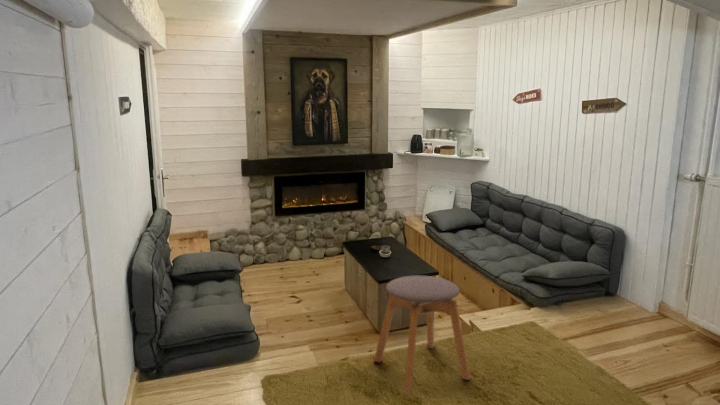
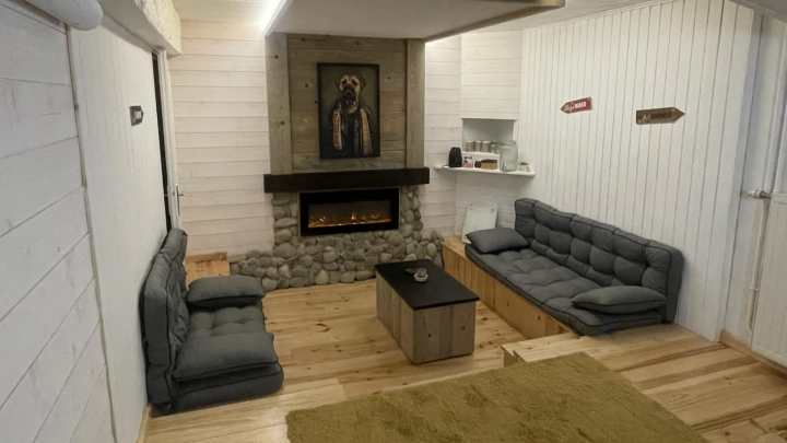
- stool (416, 327)
